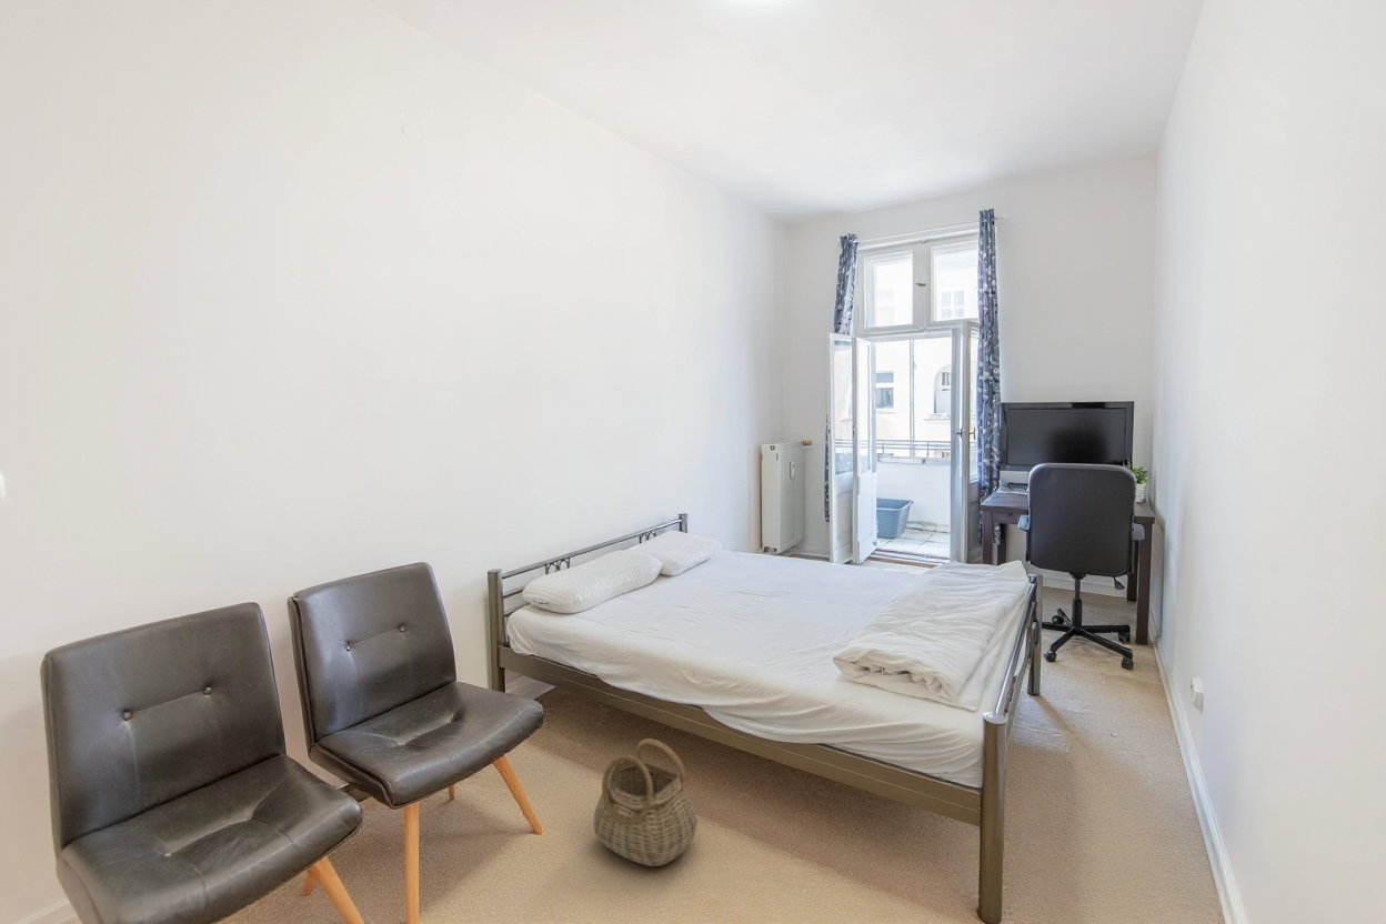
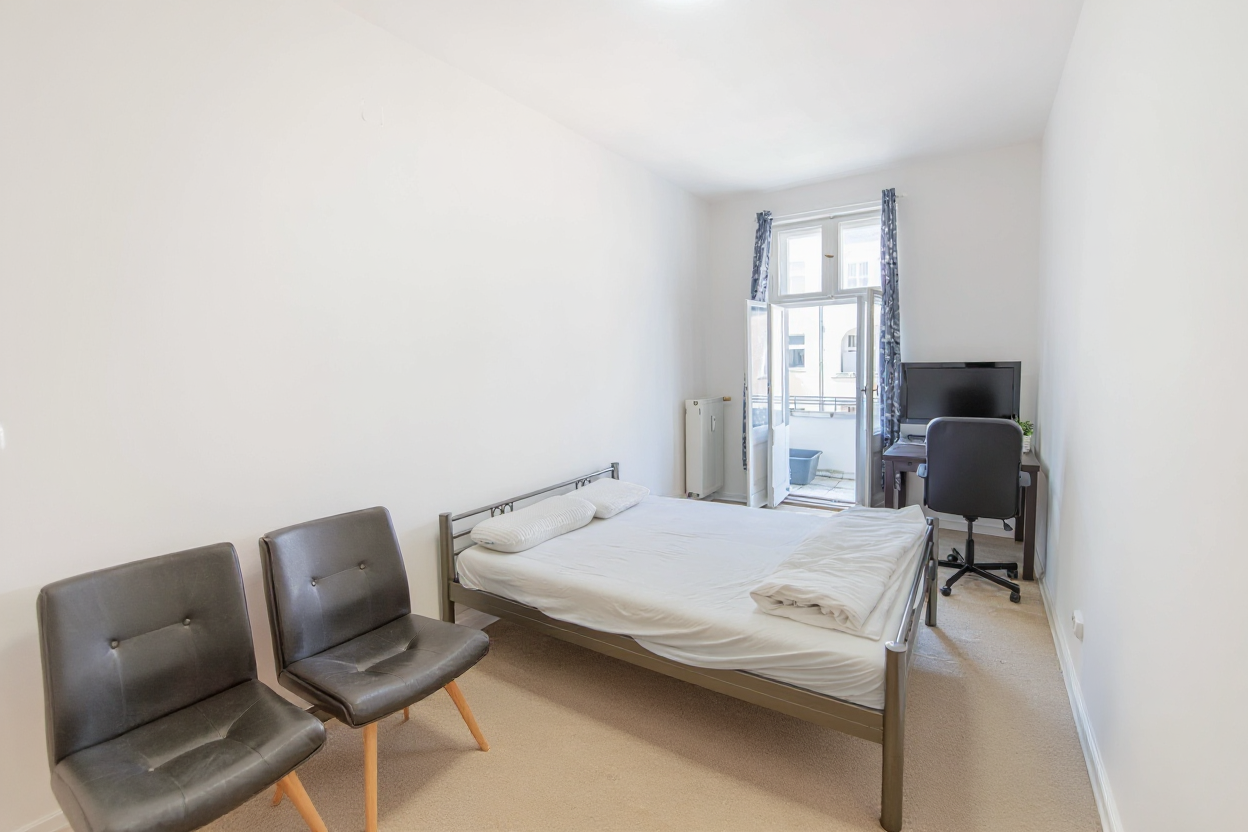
- basket (644, 795)
